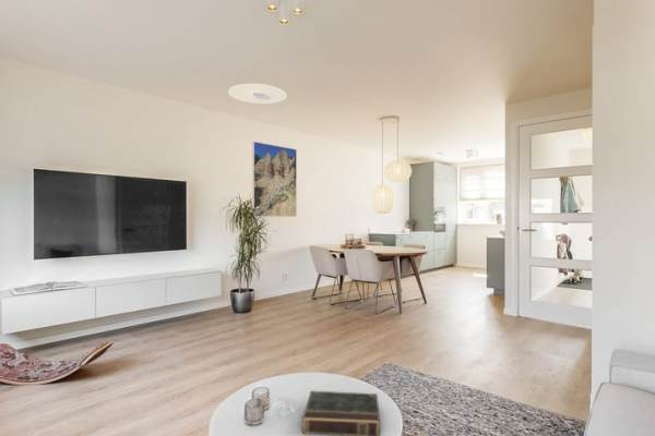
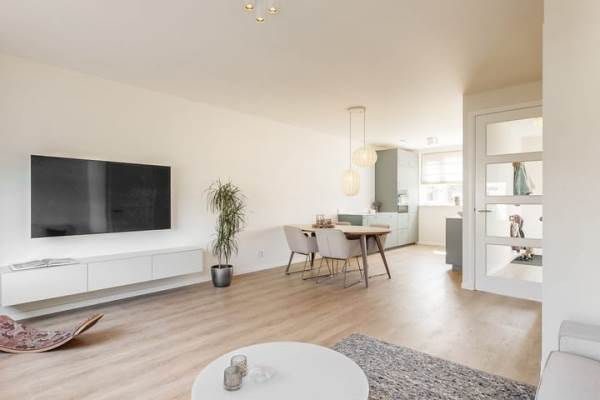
- ceiling light (258, 92)
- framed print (275, 181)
- book (342, 412)
